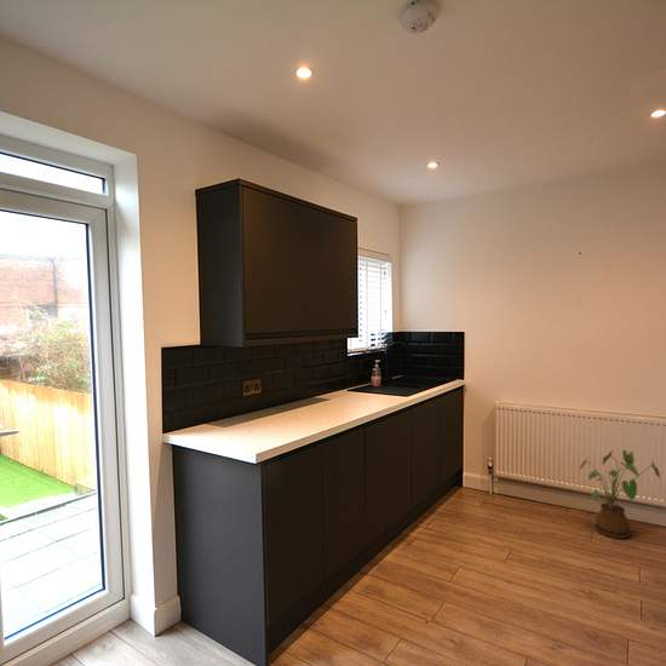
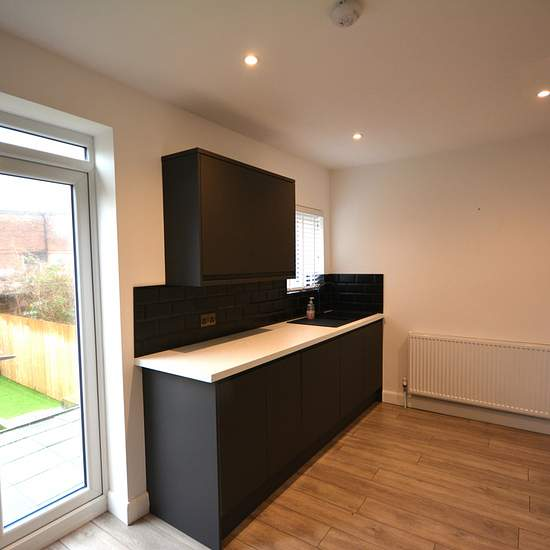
- house plant (618, 494)
